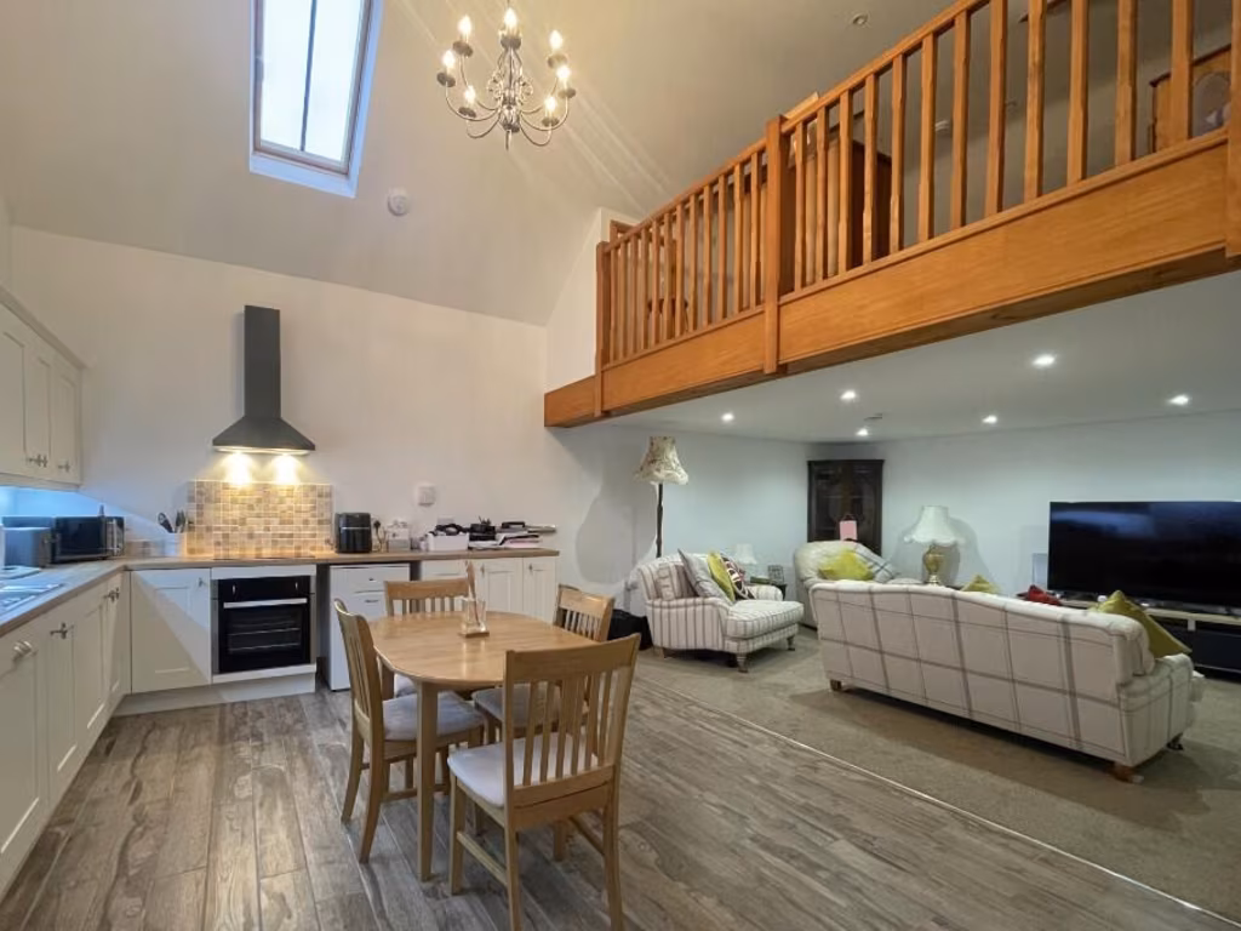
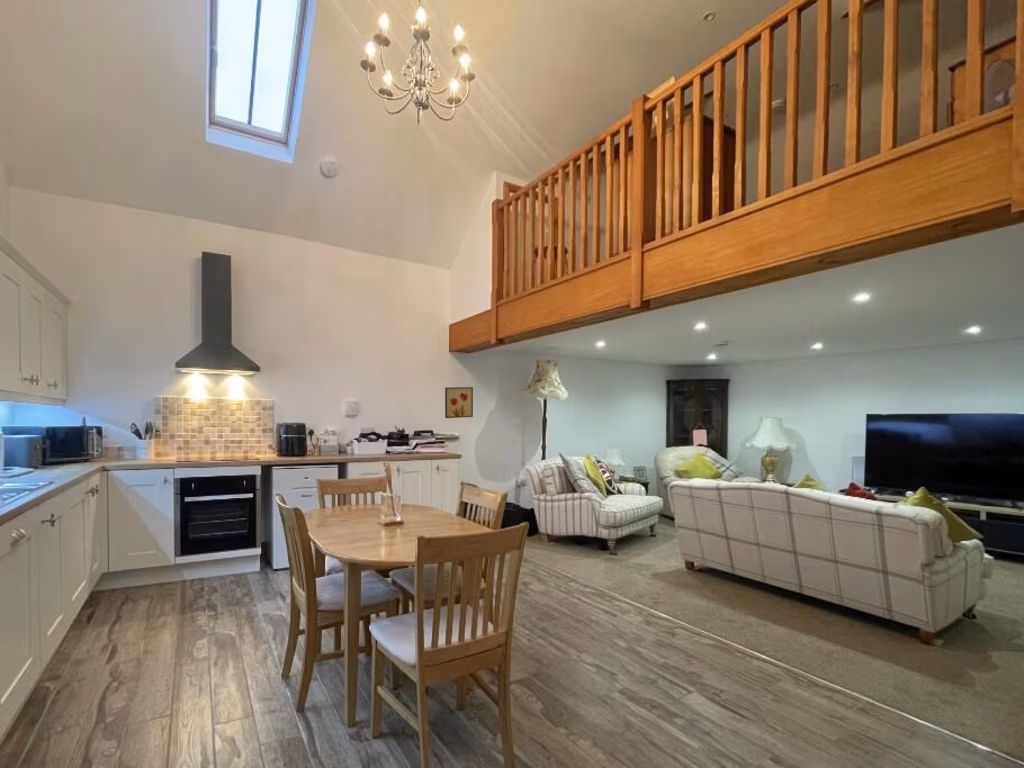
+ wall art (458, 402)
